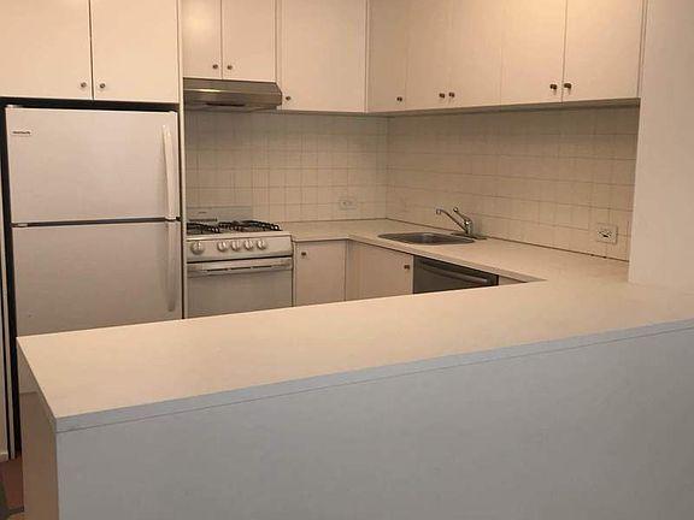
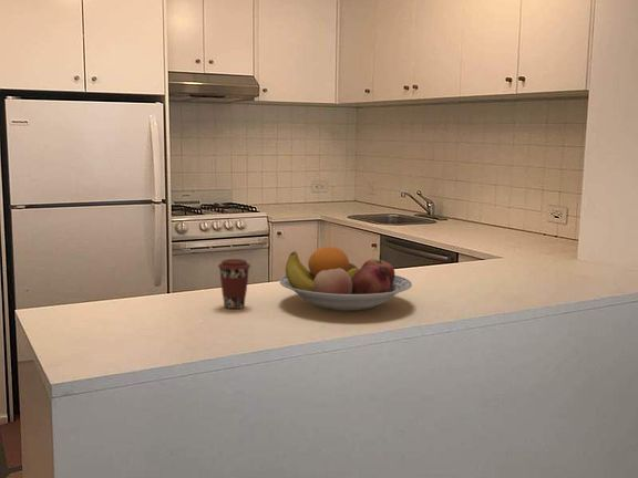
+ fruit bowl (346, 276)
+ coffee cup (234, 283)
